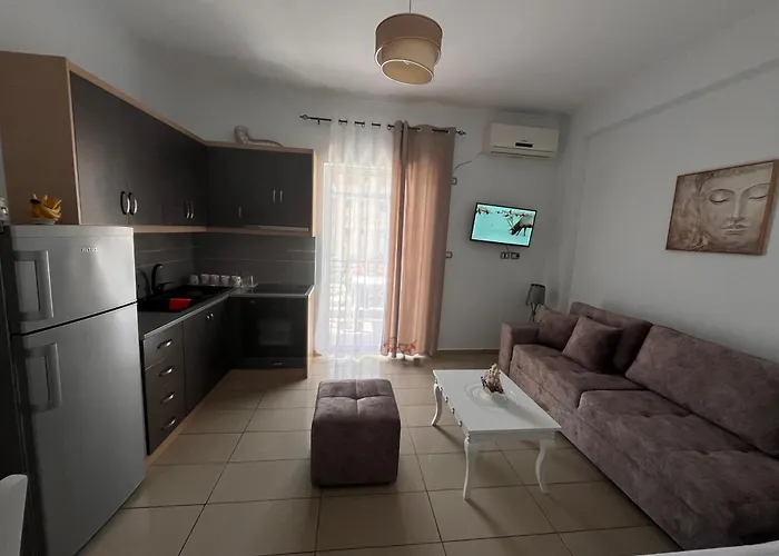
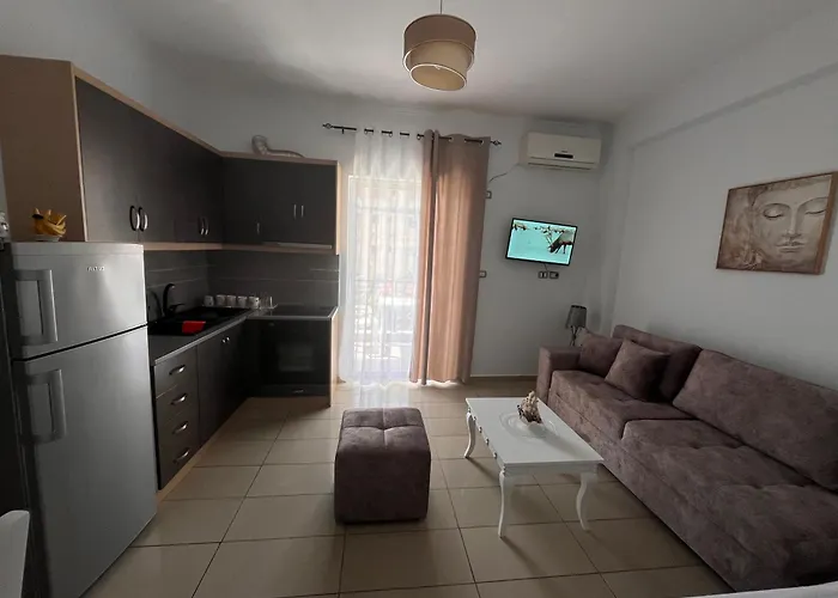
- potted plant (403, 351)
